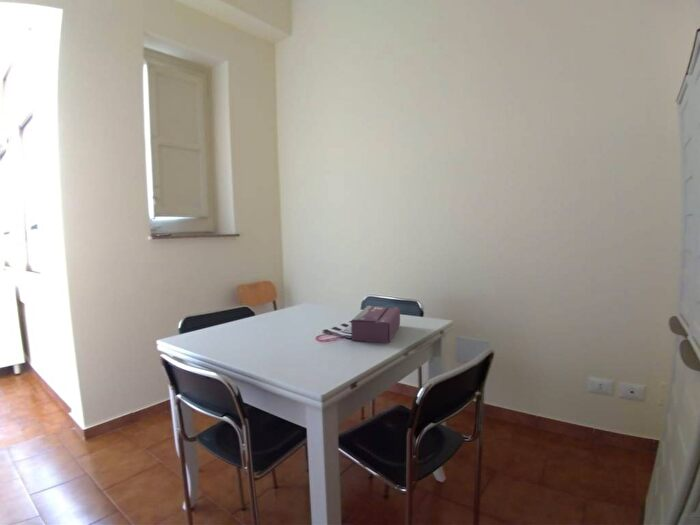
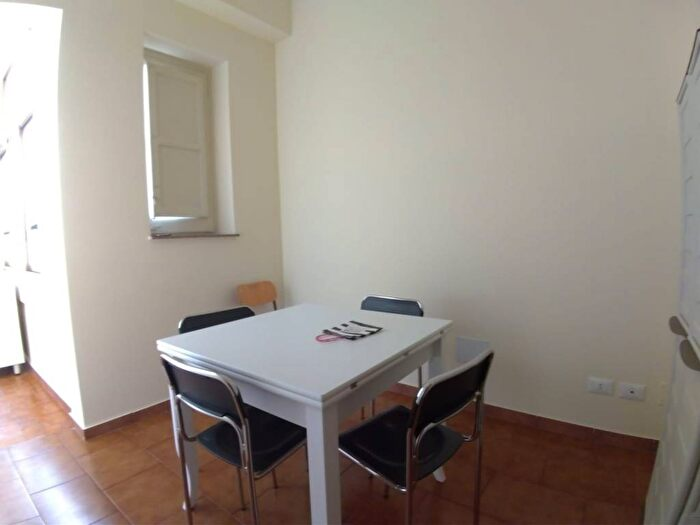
- tissue box (377, 322)
